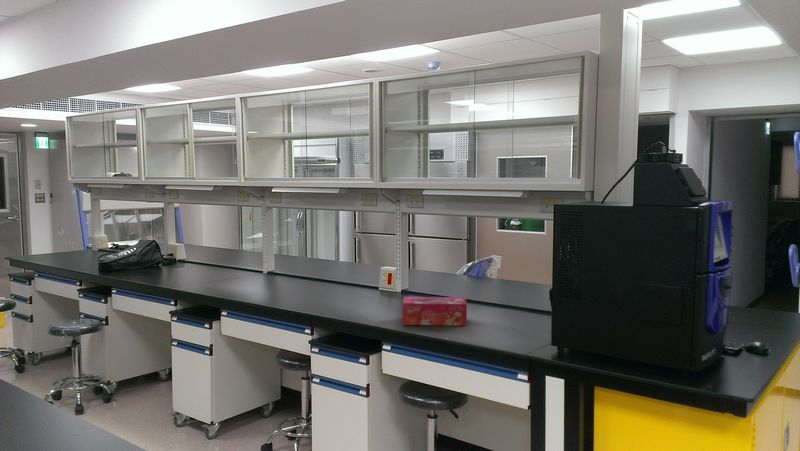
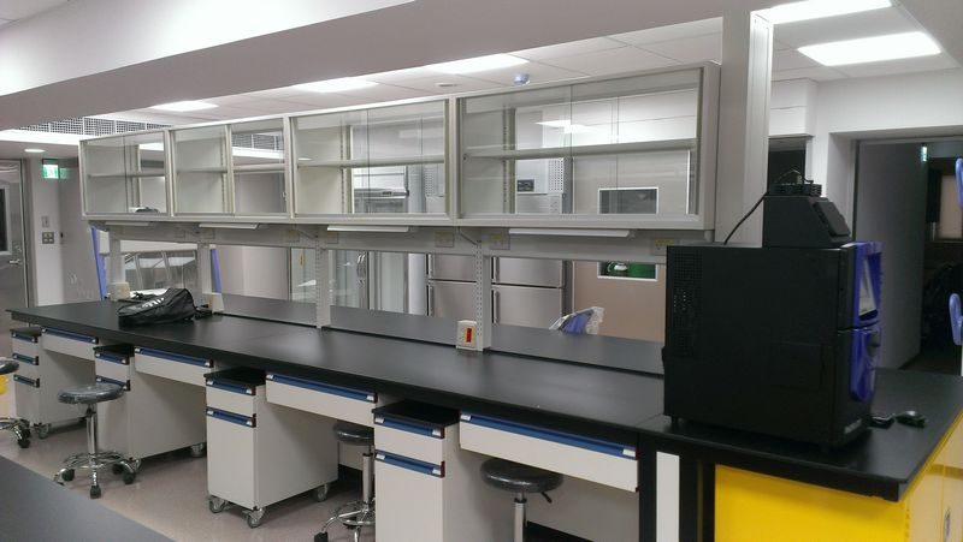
- tissue box (434, 310)
